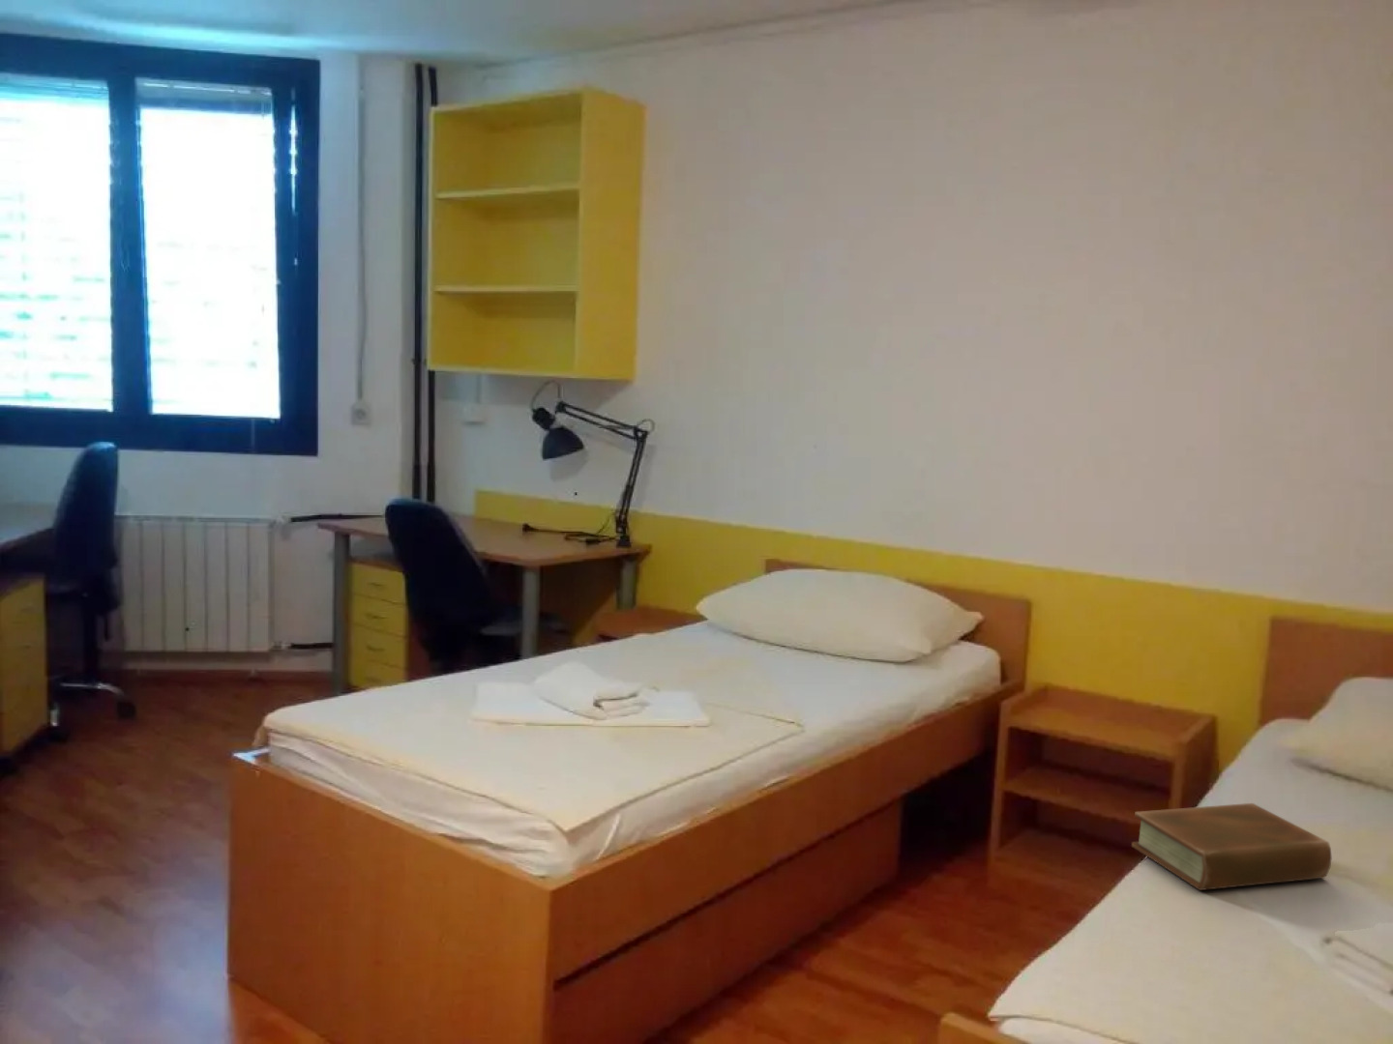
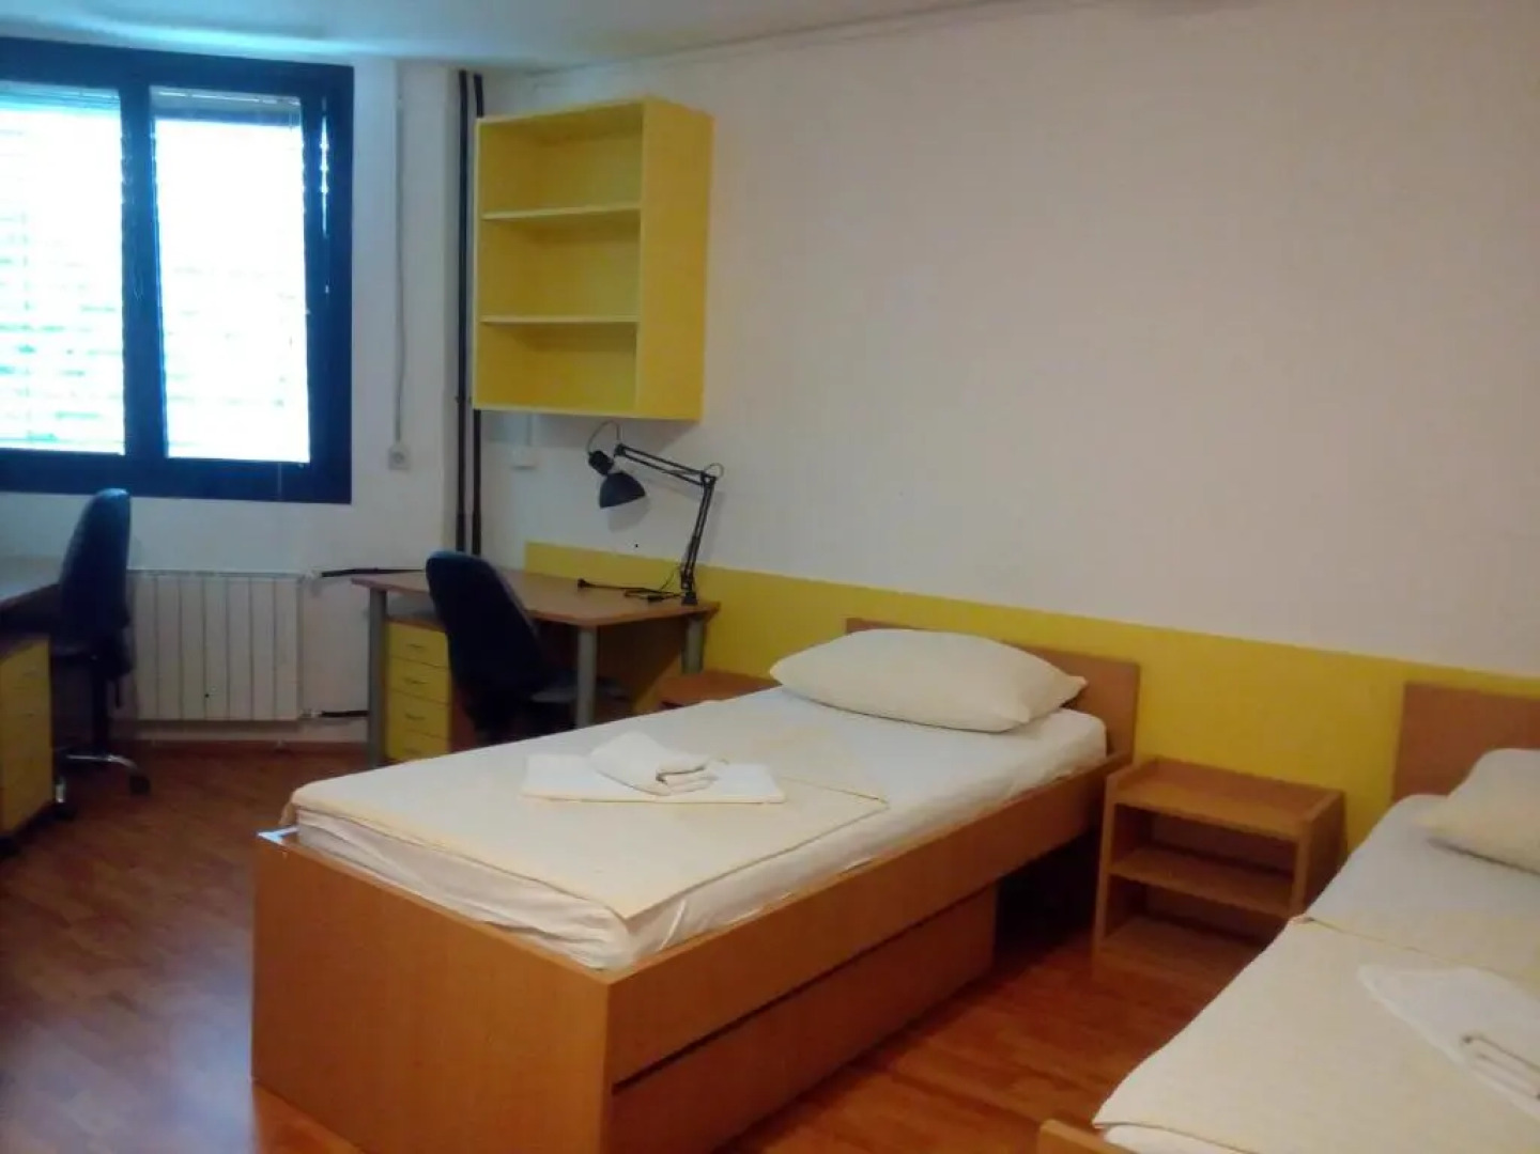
- book (1230, 844)
